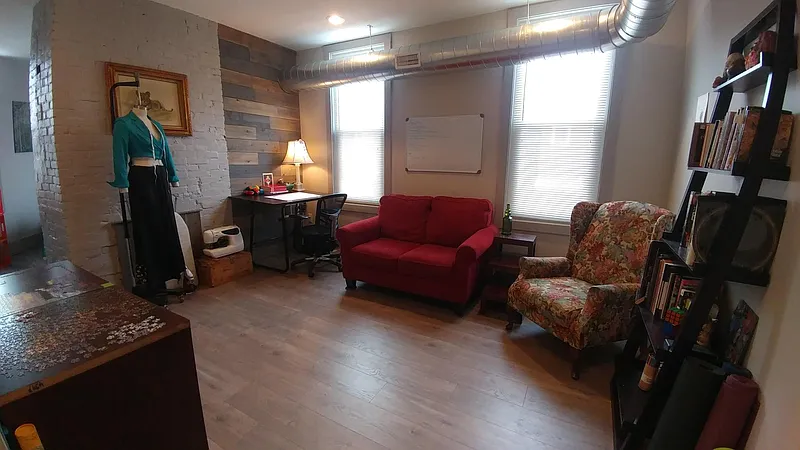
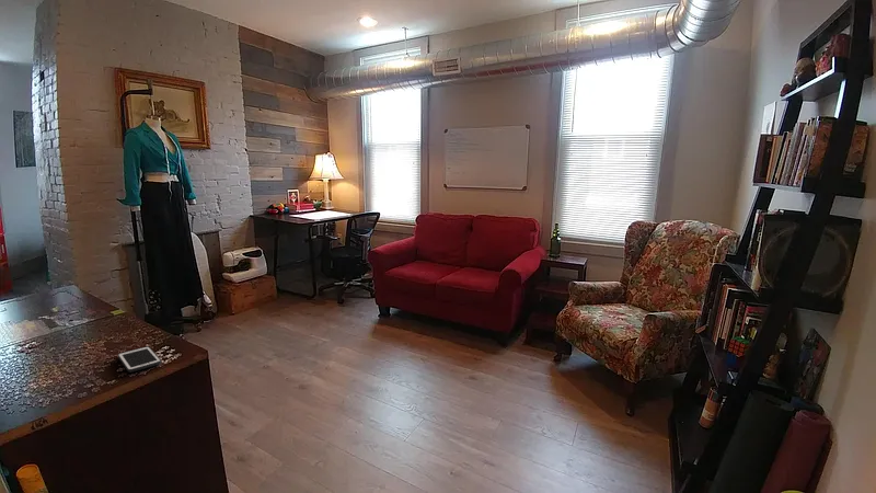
+ cell phone (139, 358)
